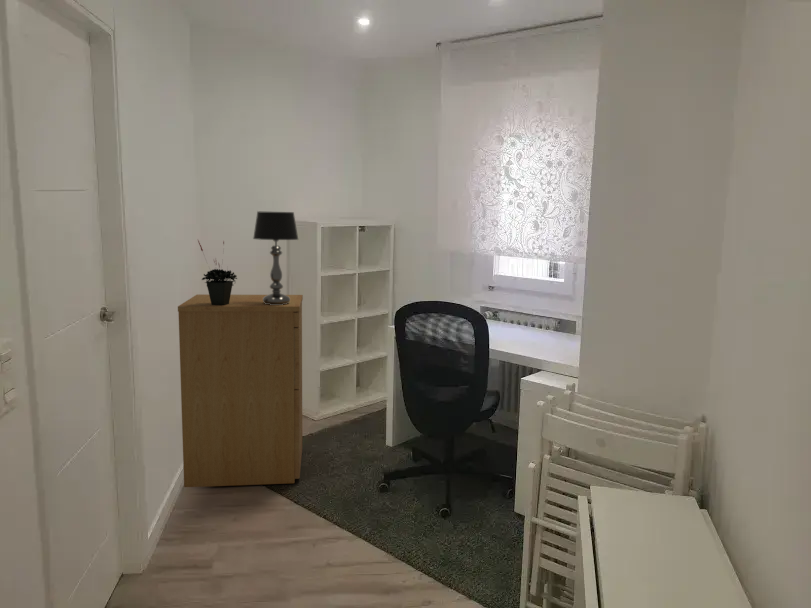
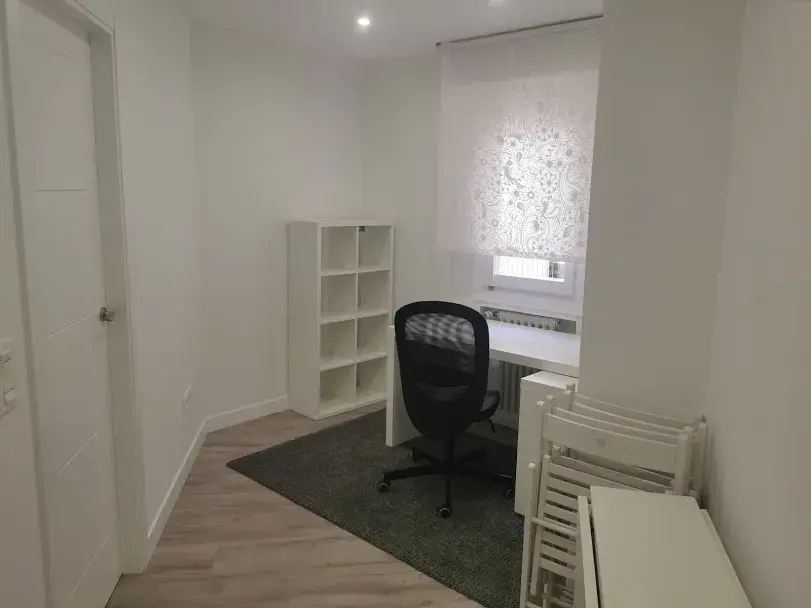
- filing cabinet (246, 385)
- potted plant (218, 271)
- table lamp (276, 257)
